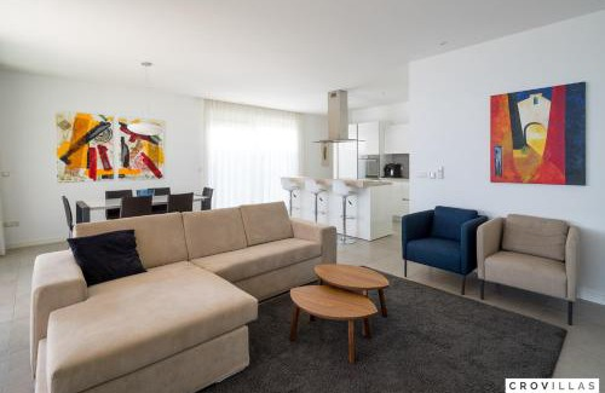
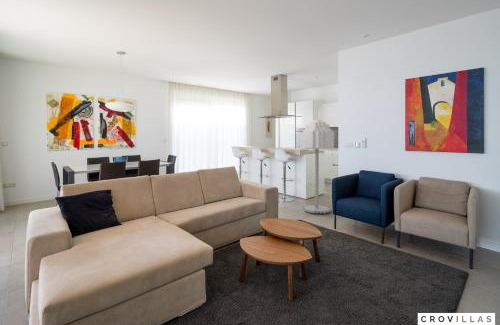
+ floor lamp (316, 165)
